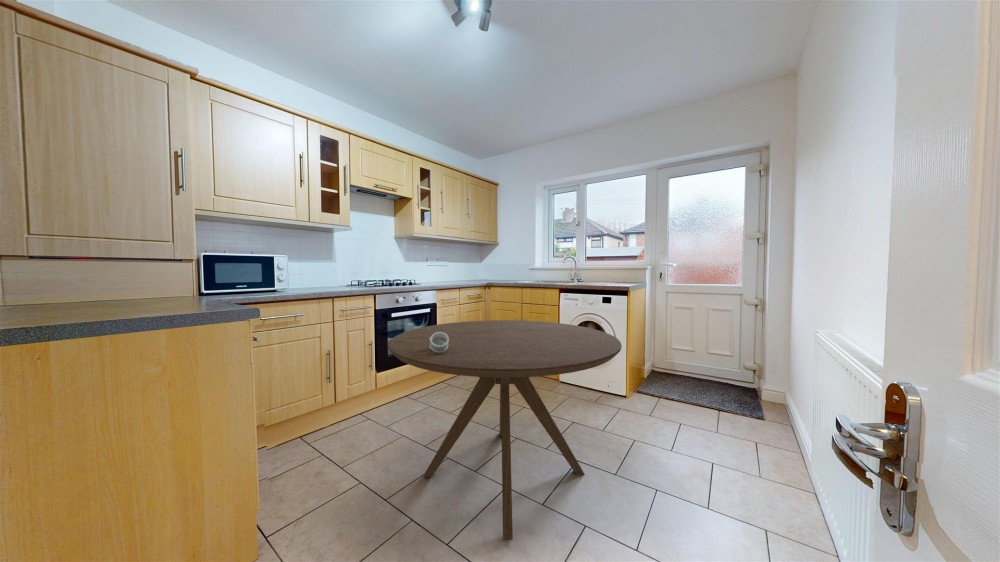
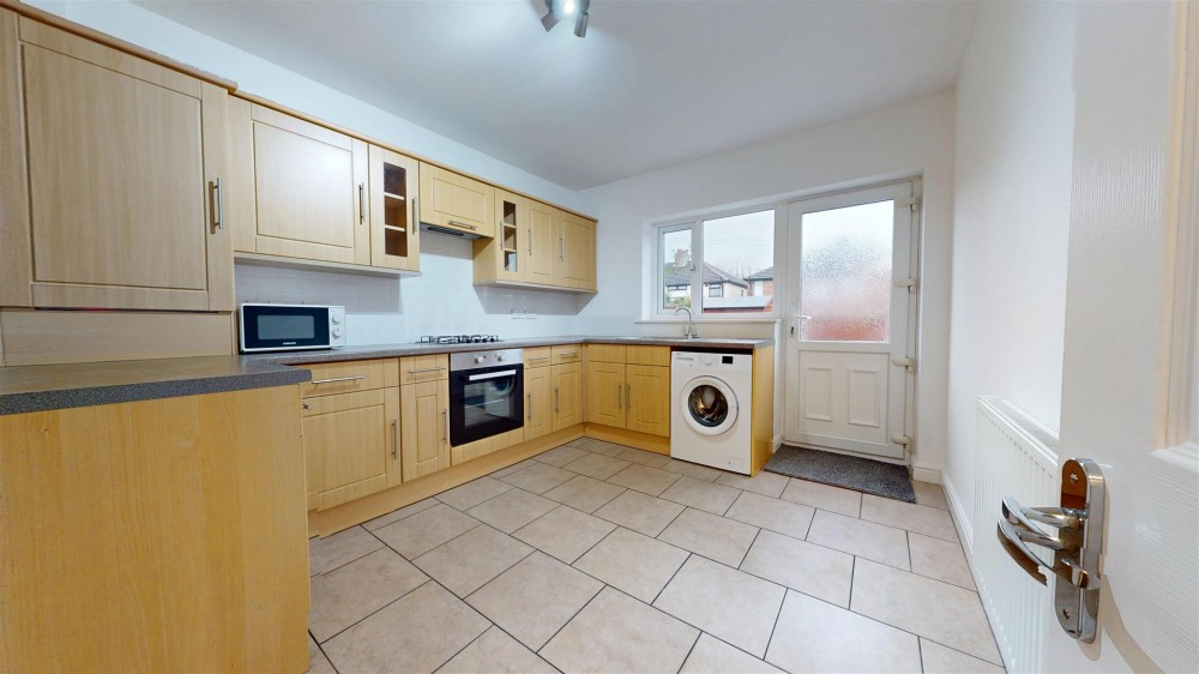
- dining table (504, 405)
- napkin ring (438, 340)
